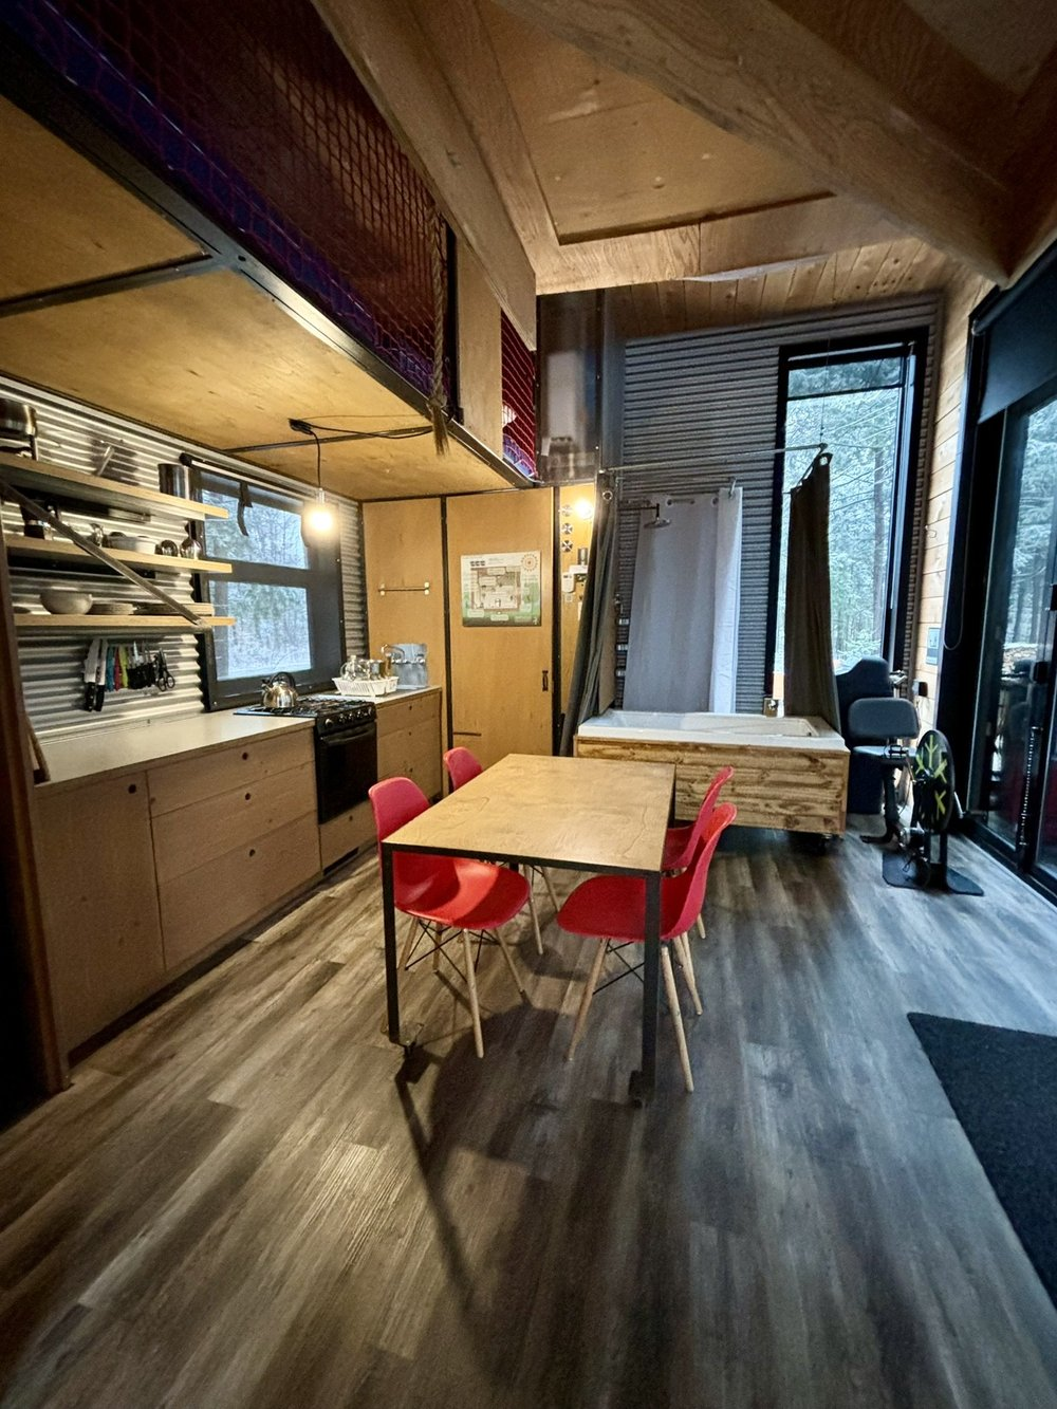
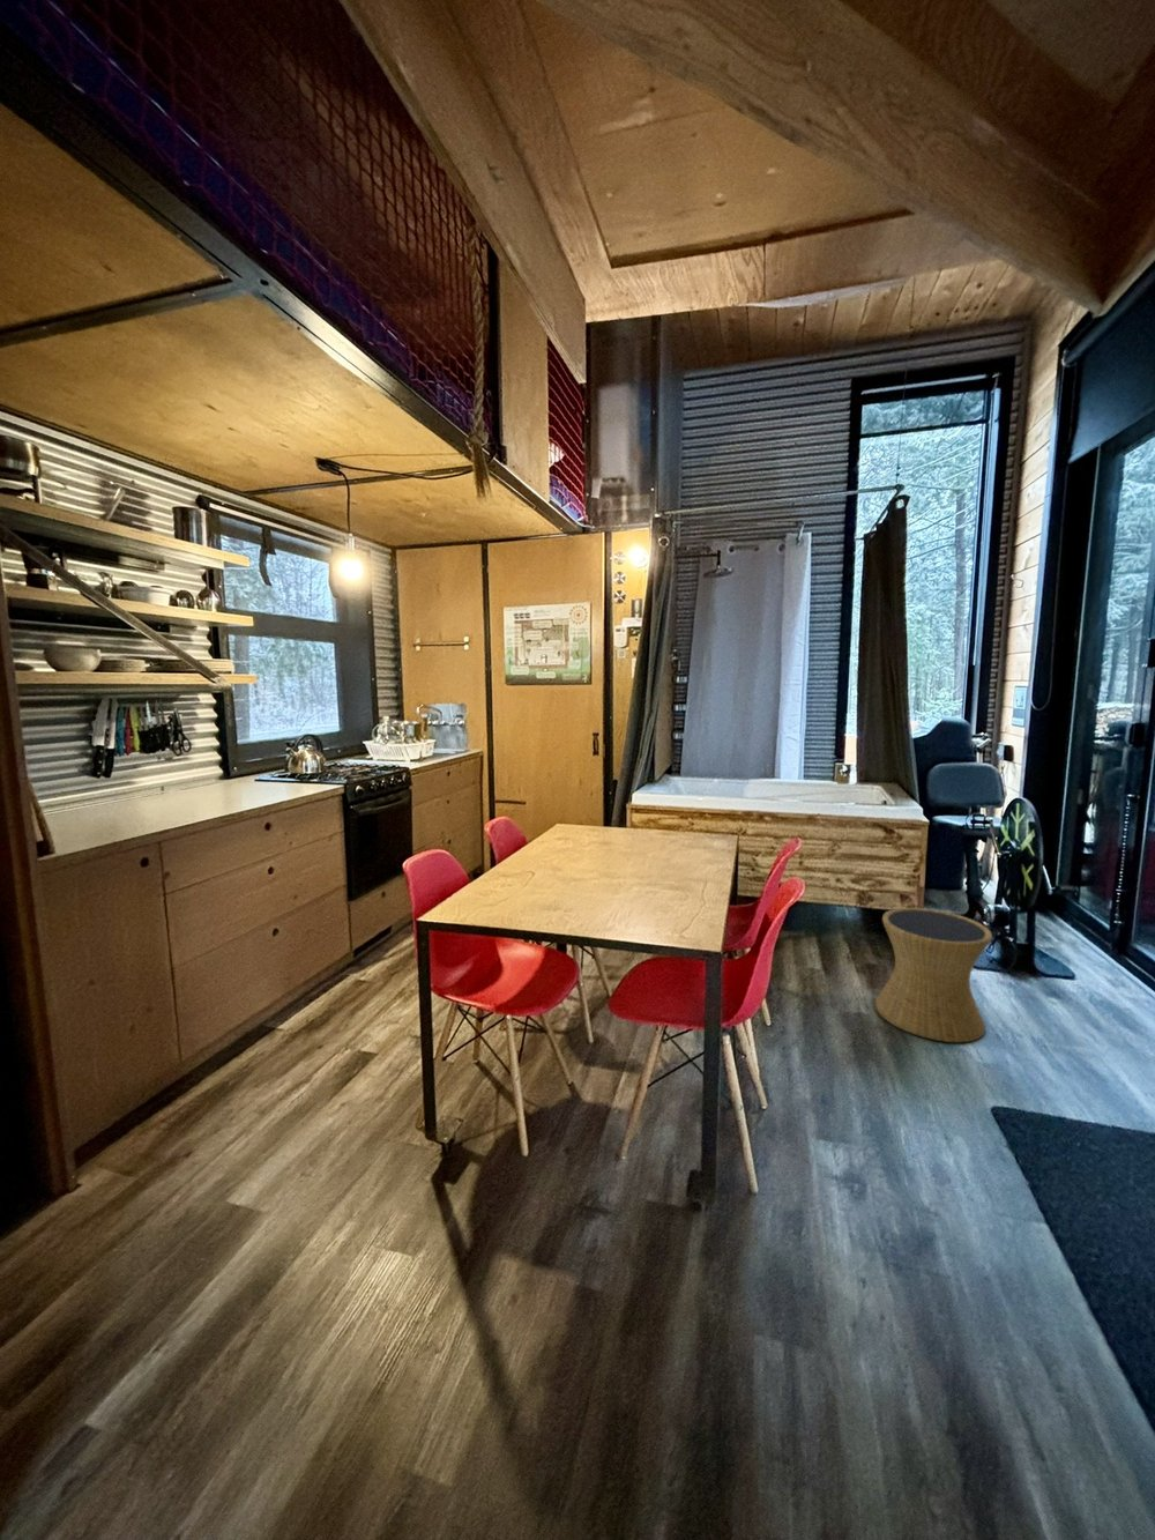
+ side table (931, 971)
